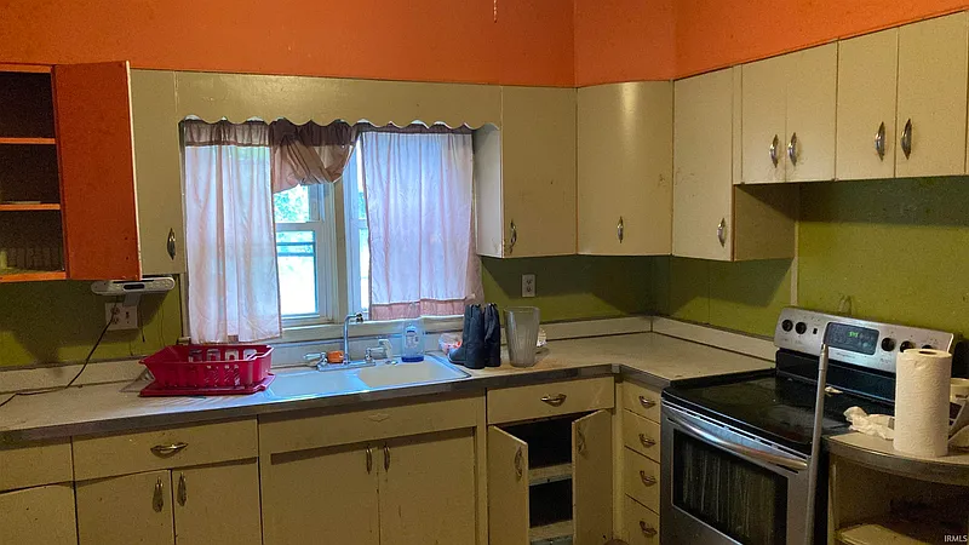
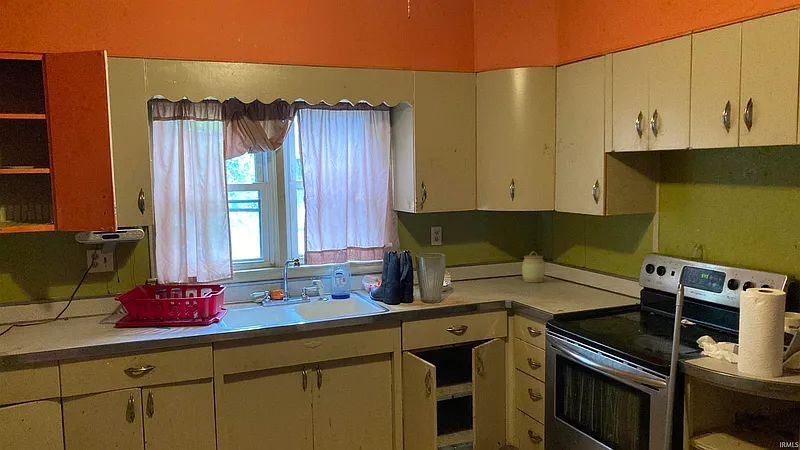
+ jar (533, 265)
